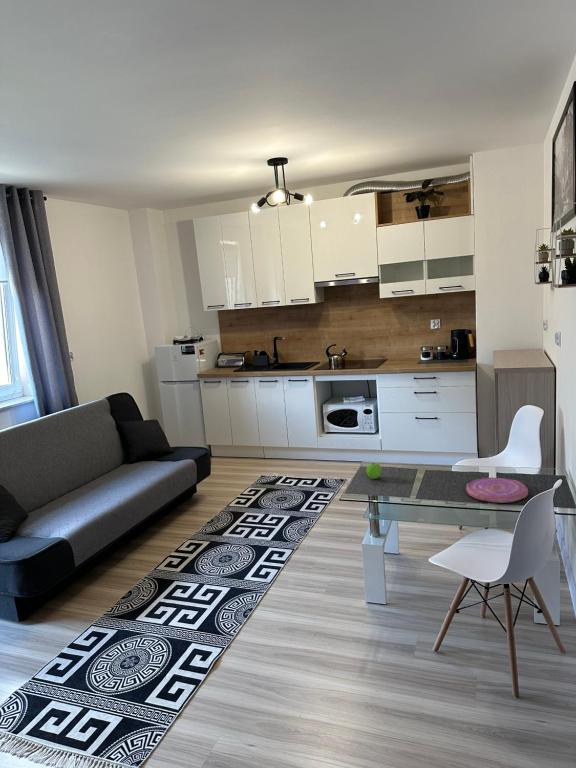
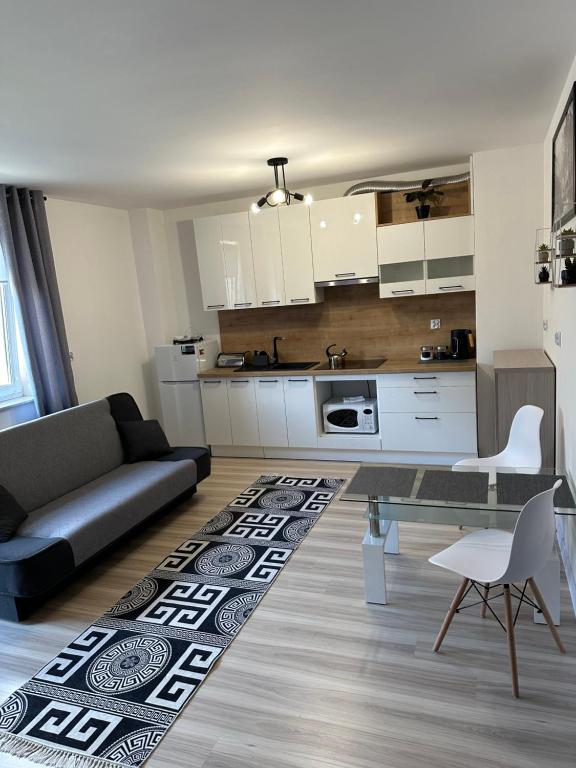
- plate (496, 489)
- fruit (374, 470)
